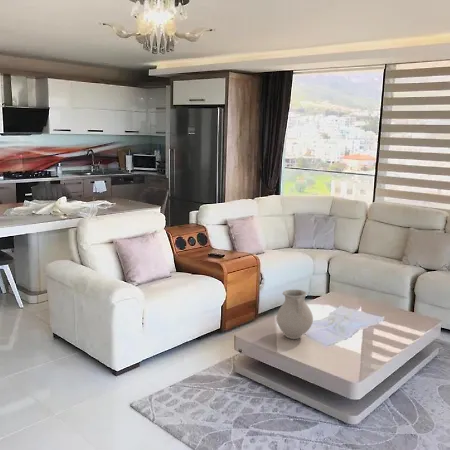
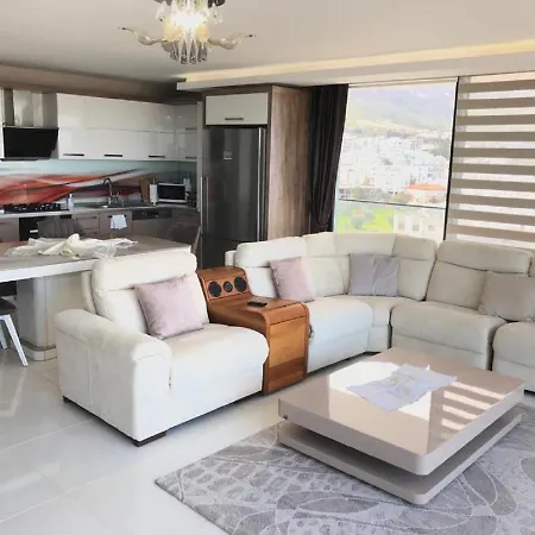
- vase (294, 313)
